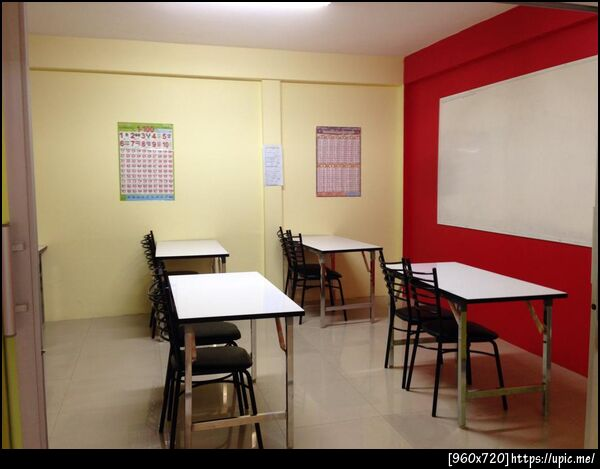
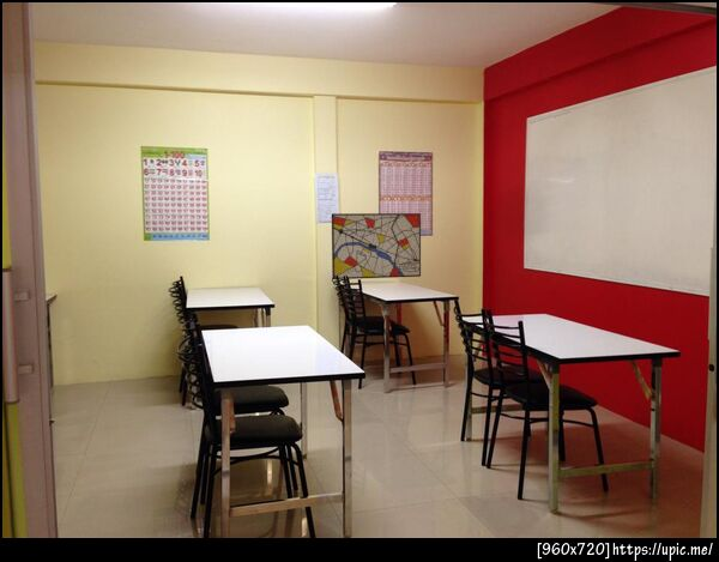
+ wall art (376, 246)
